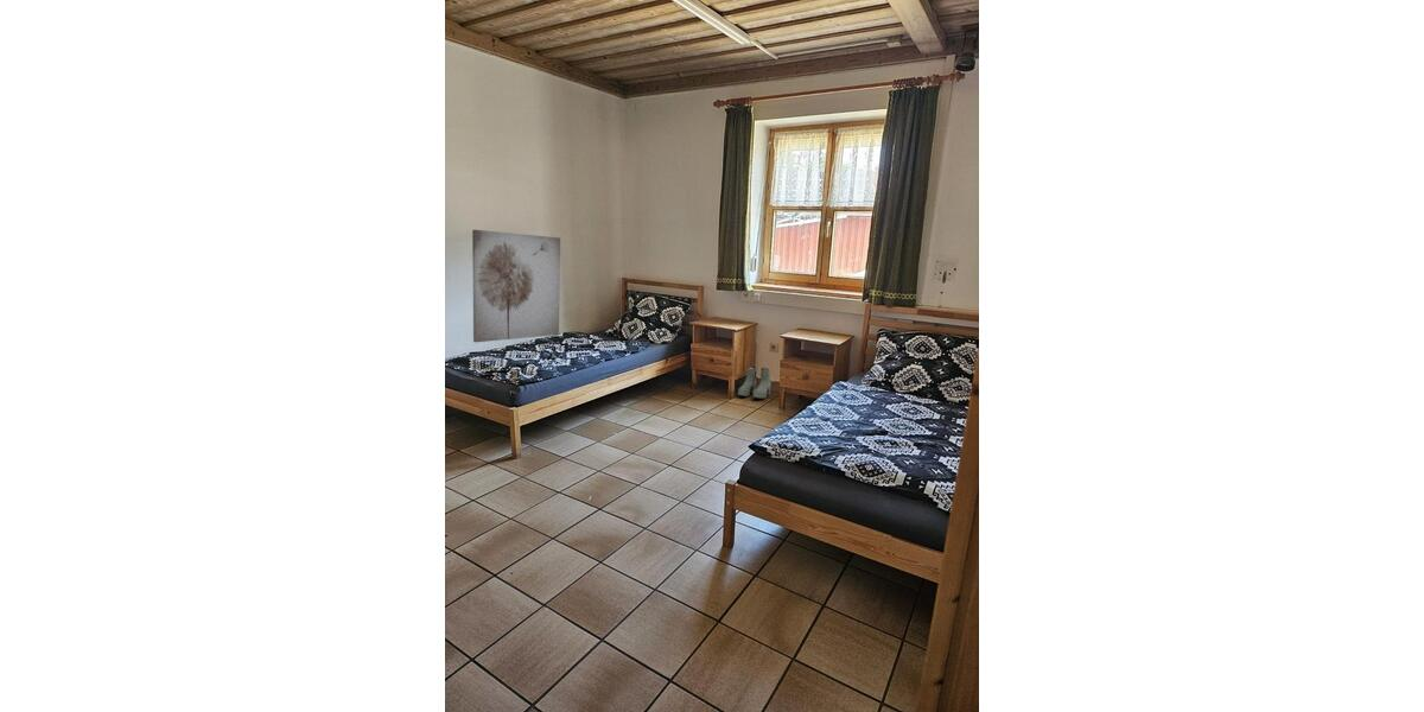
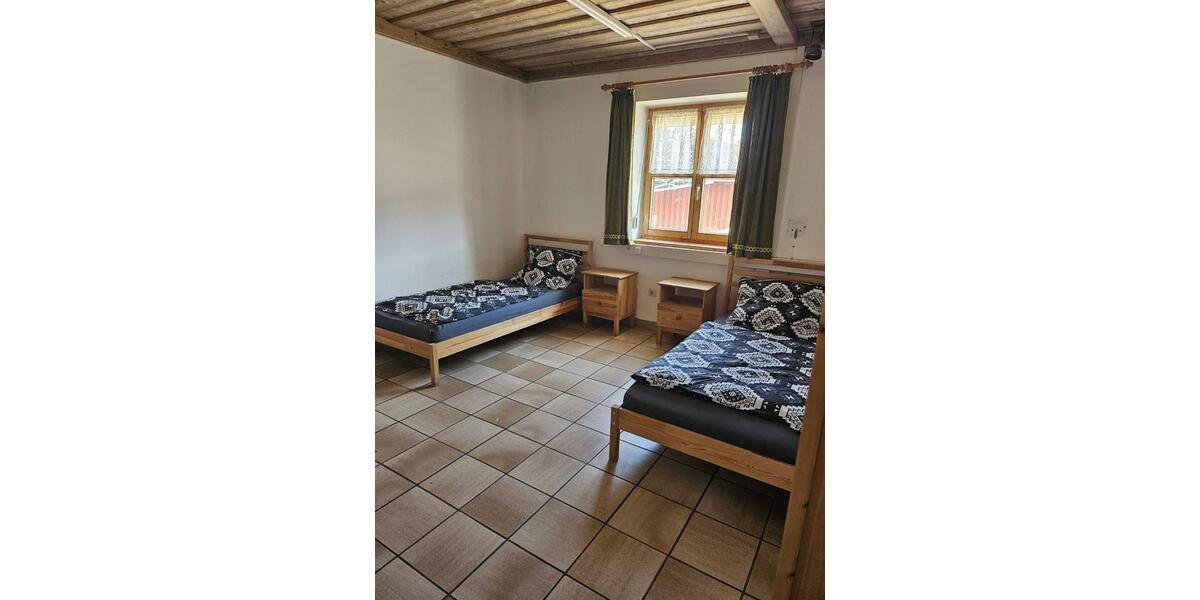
- wall art (519, 286)
- boots (755, 381)
